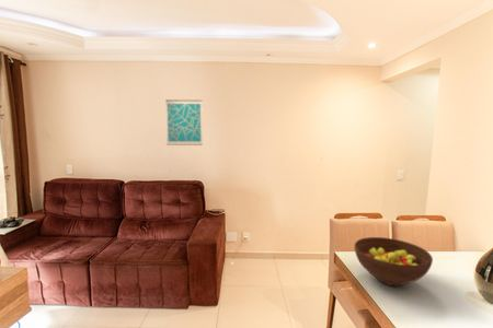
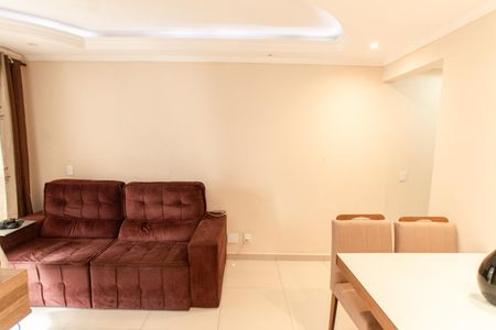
- wall art (184, 122)
- fruit bowl (390, 265)
